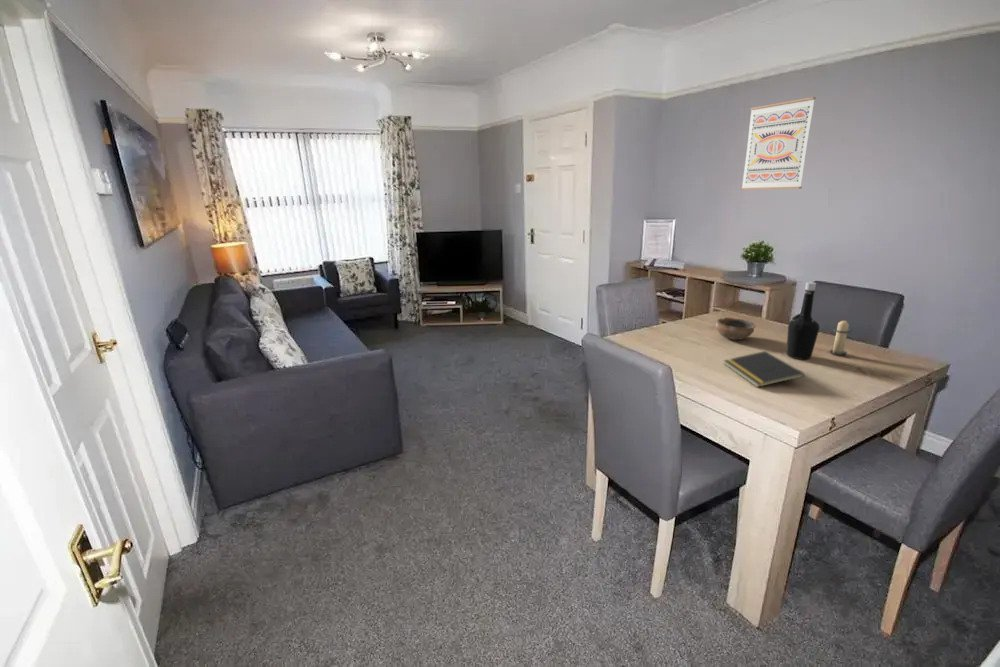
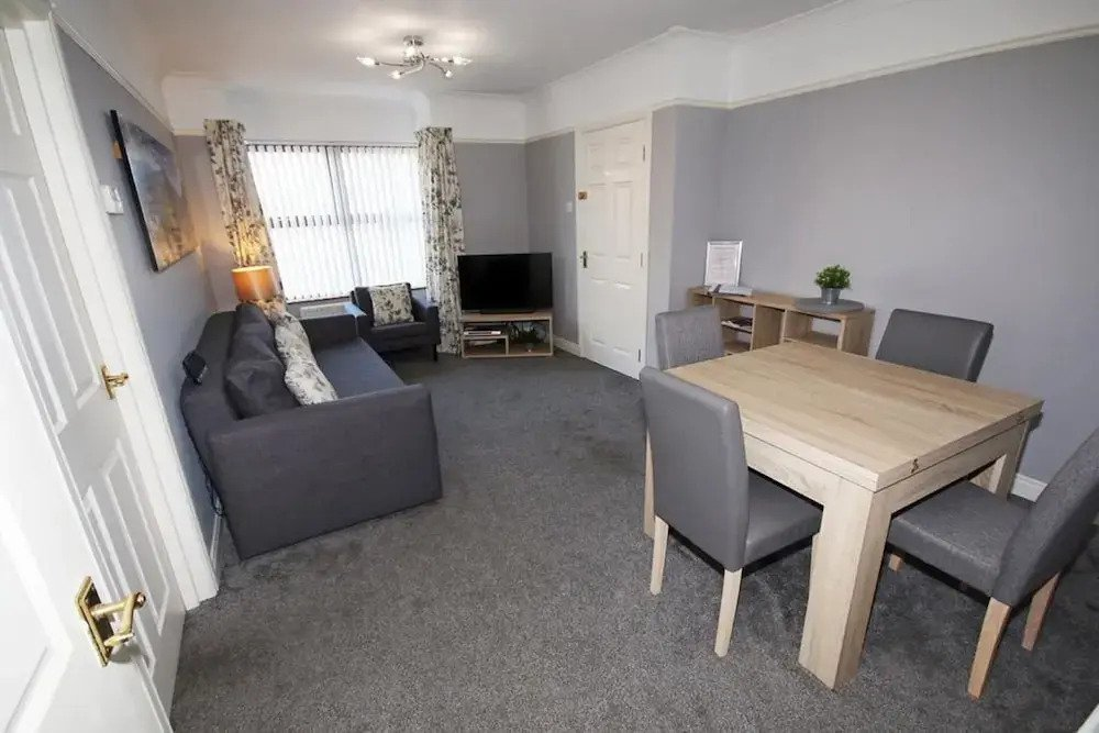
- notepad (761, 367)
- bottle (804, 320)
- wall art (775, 147)
- candle (841, 336)
- bowl (734, 329)
